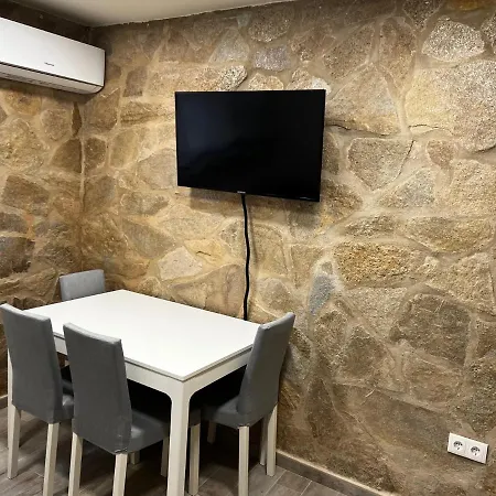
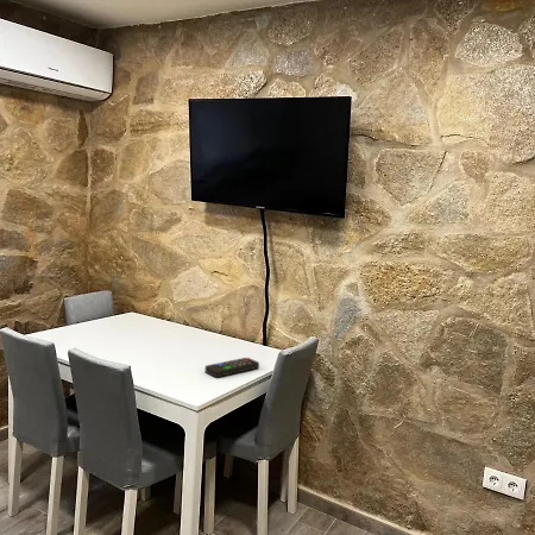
+ remote control (232, 366)
